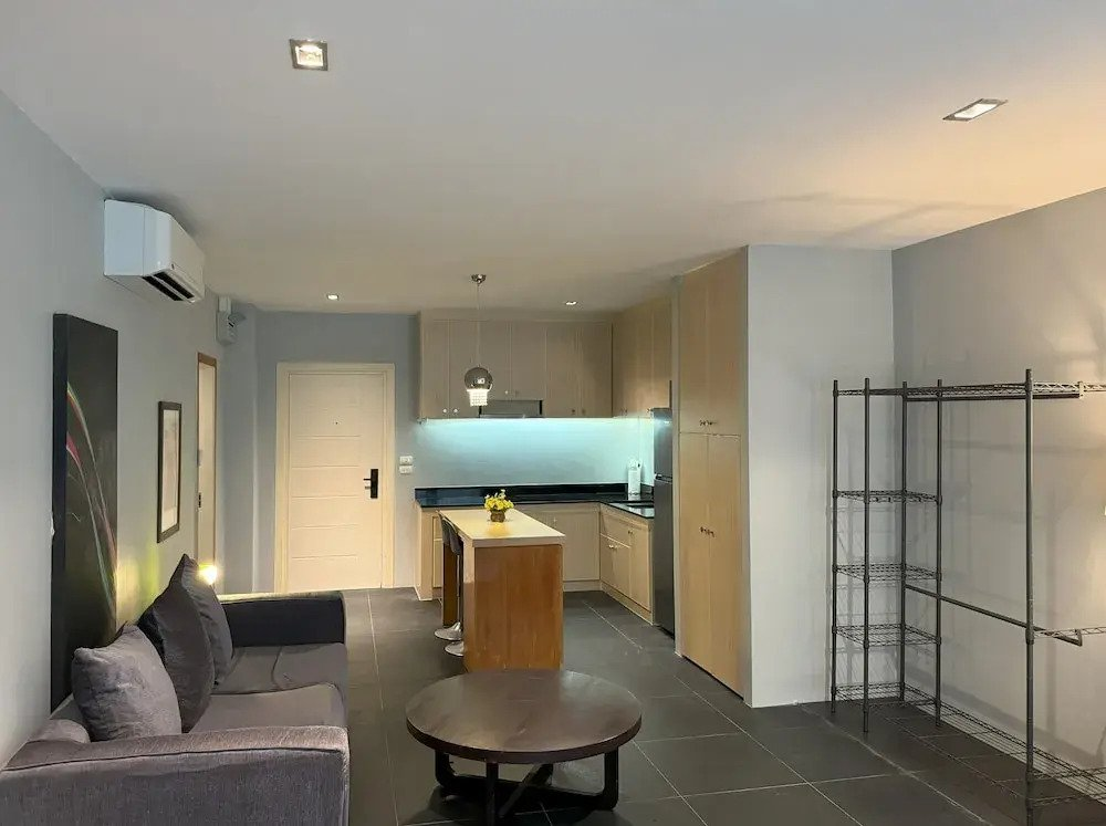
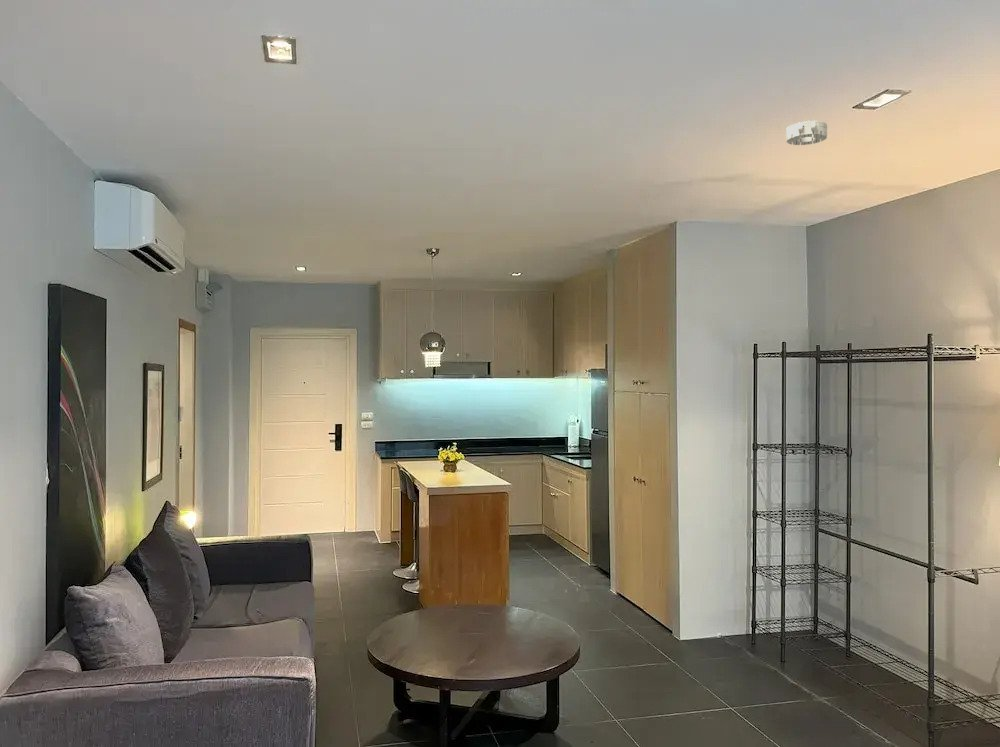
+ smoke detector (806, 132)
